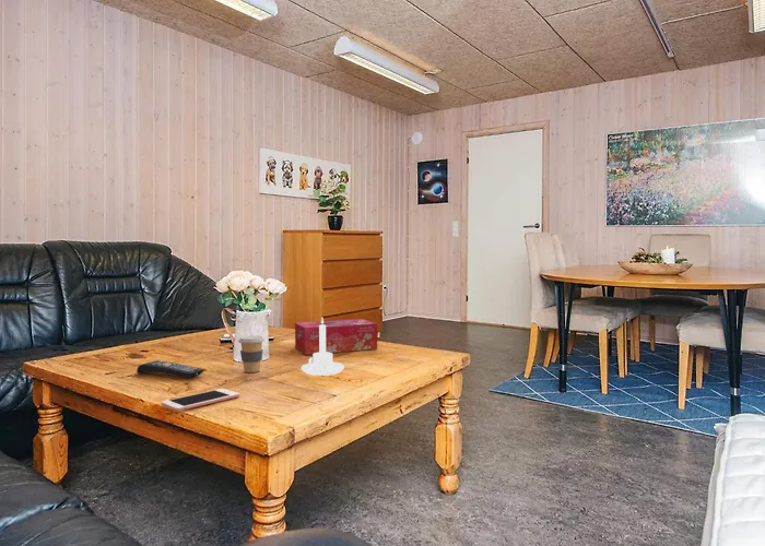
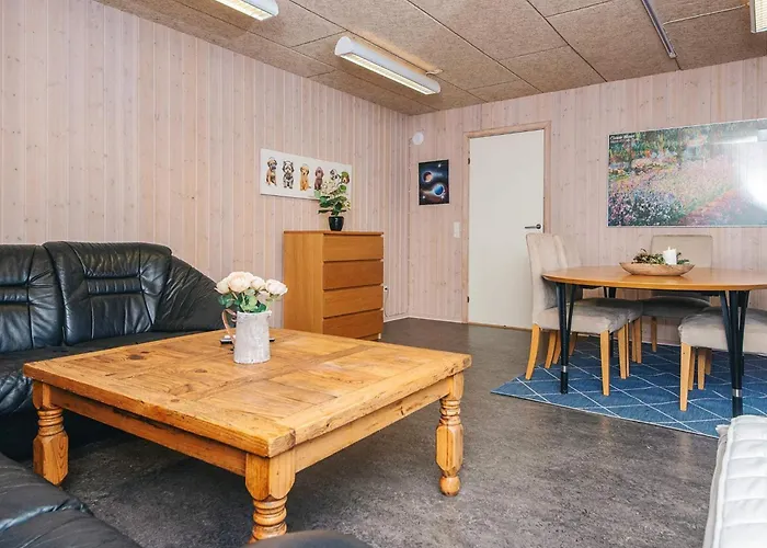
- candle holder (322, 344)
- coffee cup (251, 354)
- tissue box (336, 335)
- cell phone (201, 399)
- remote control (169, 369)
